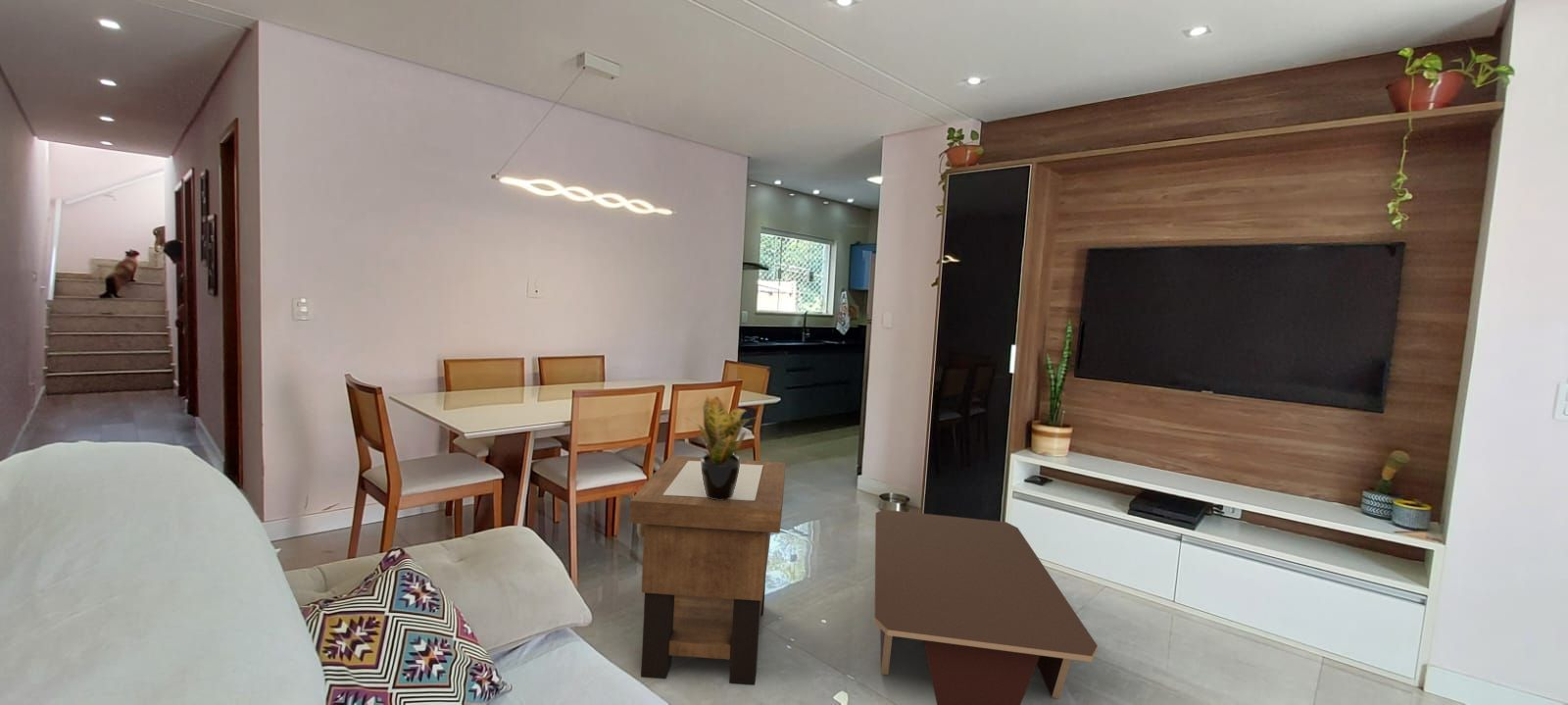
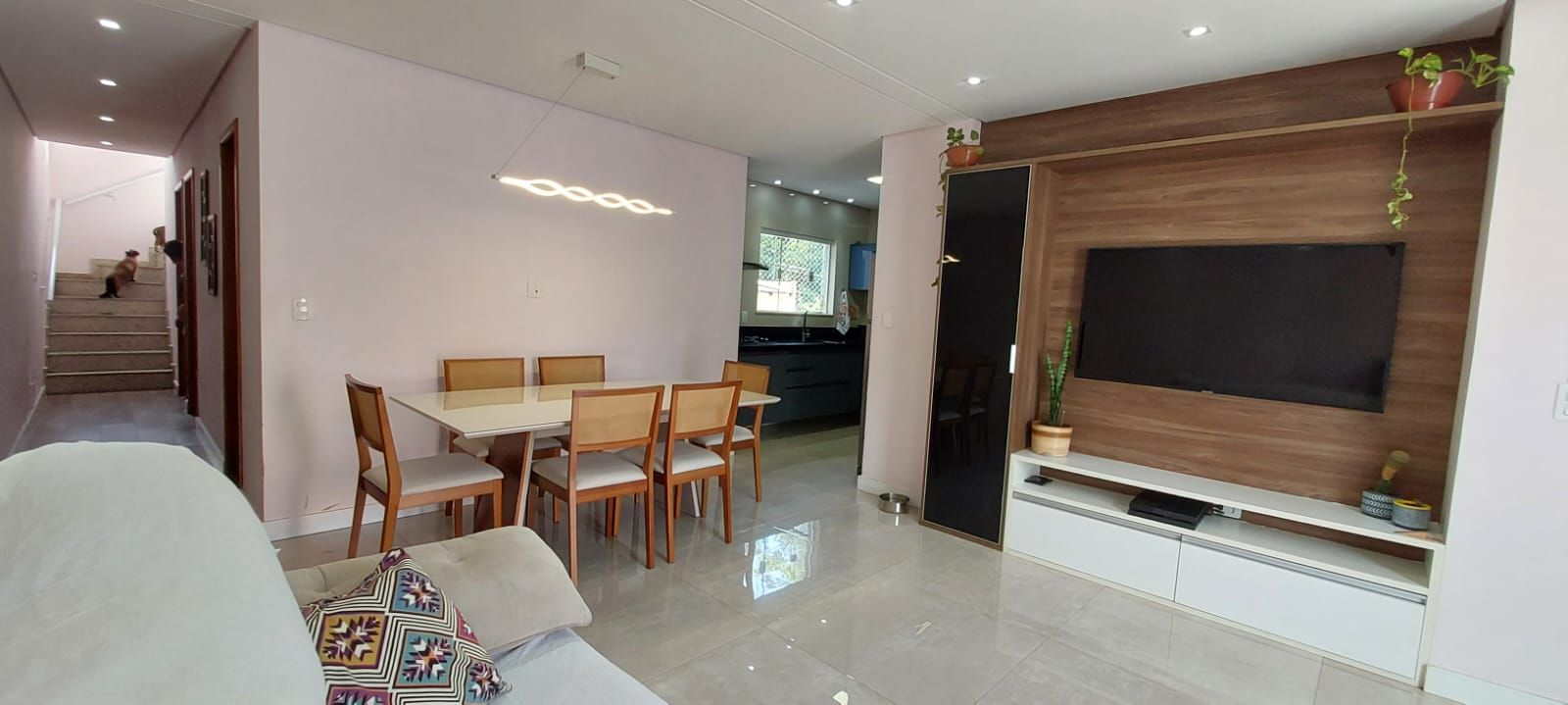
- coffee table (957, 597)
- potted plant (724, 441)
- side table (708, 557)
